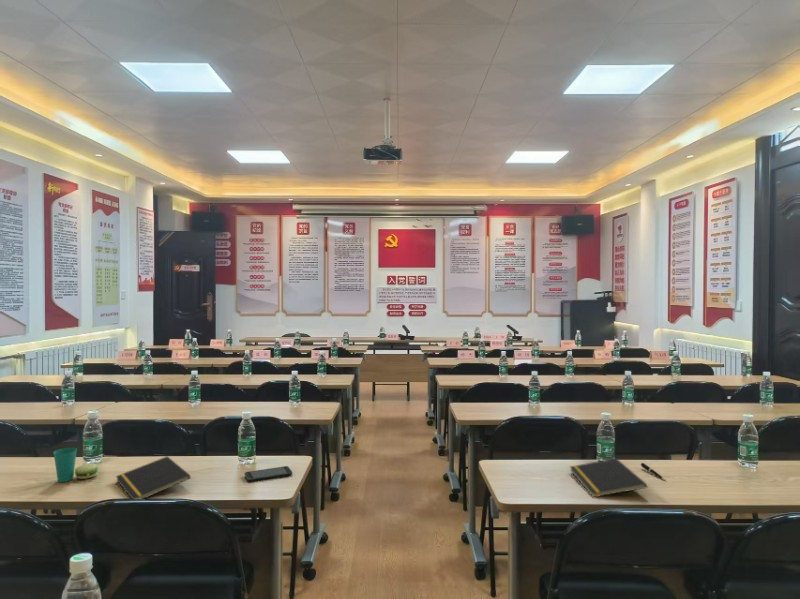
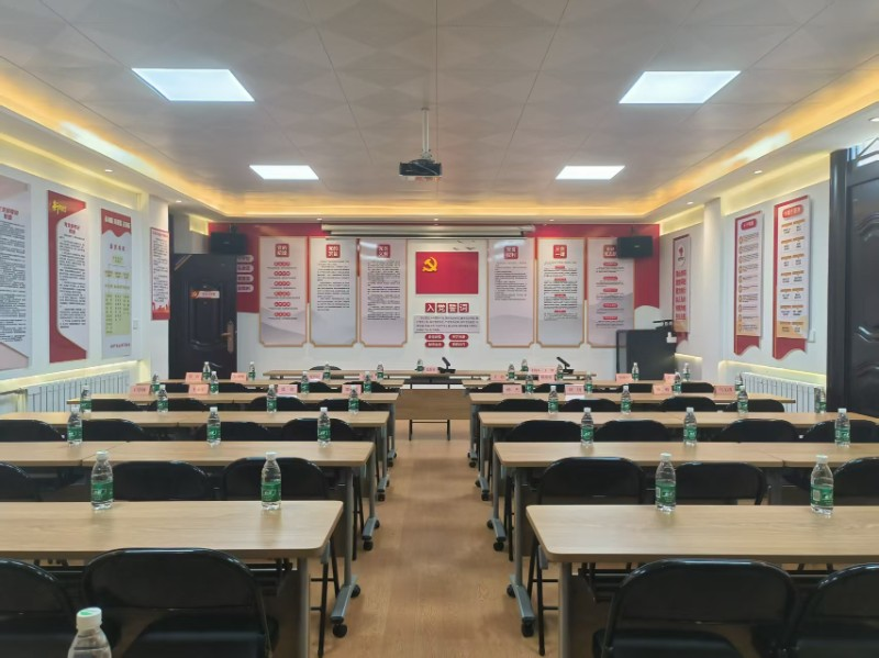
- cup (74, 463)
- notepad (152, 477)
- smartphone (268, 473)
- notepad (605, 476)
- pen (653, 471)
